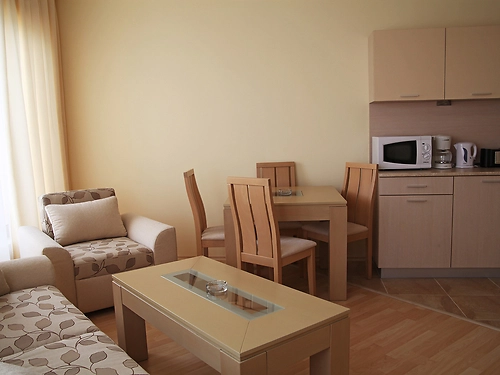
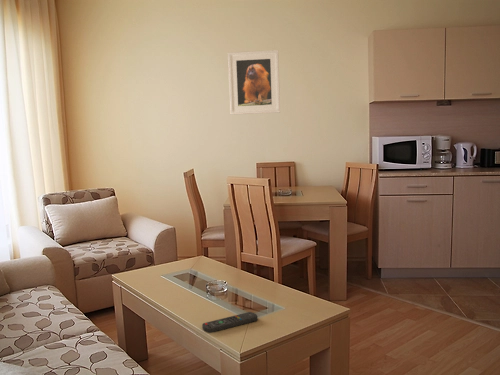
+ remote control (230, 321)
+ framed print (254, 82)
